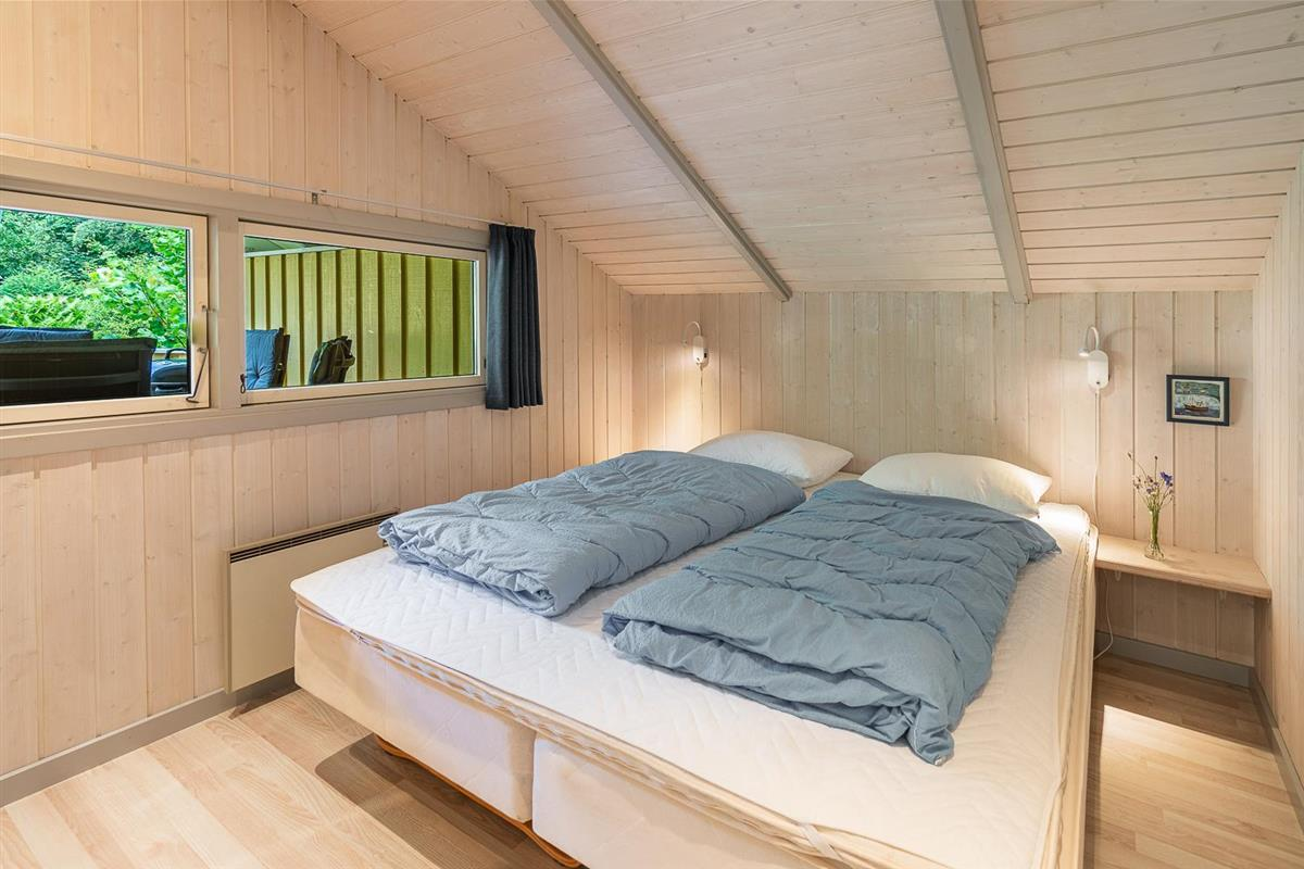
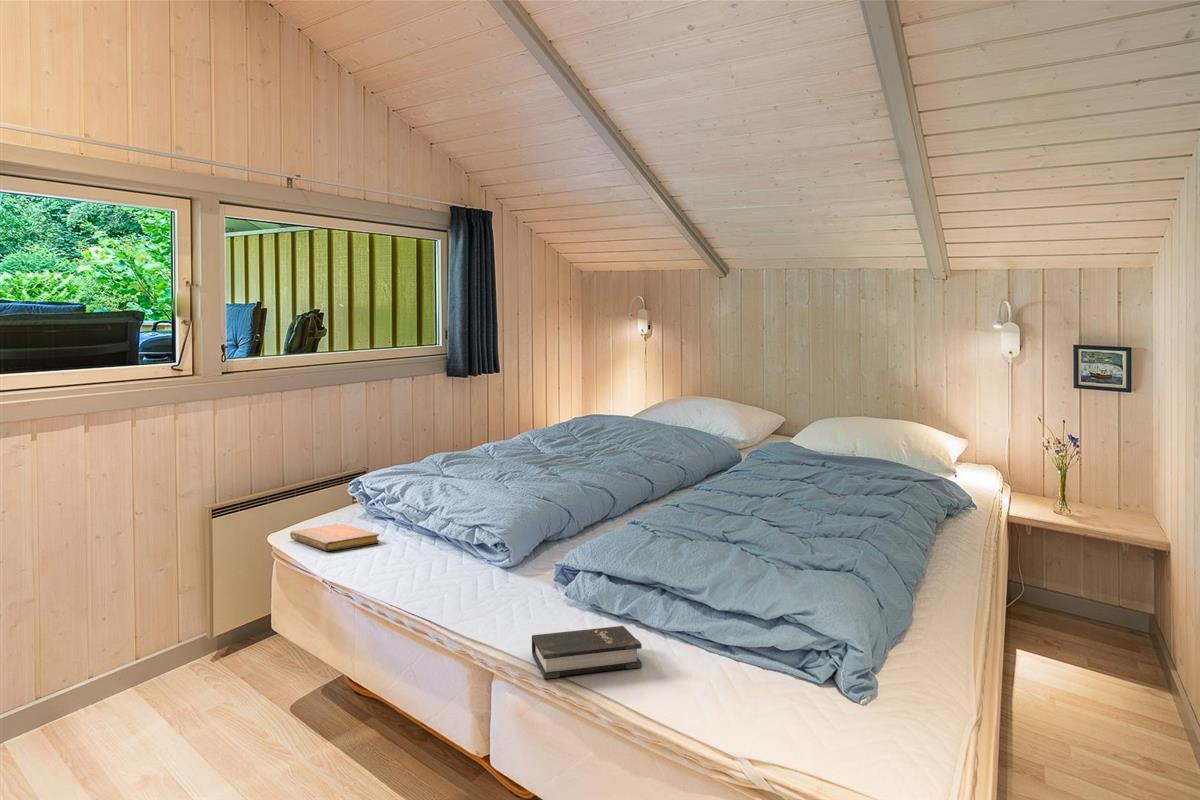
+ notebook (334, 536)
+ hardback book (585, 649)
